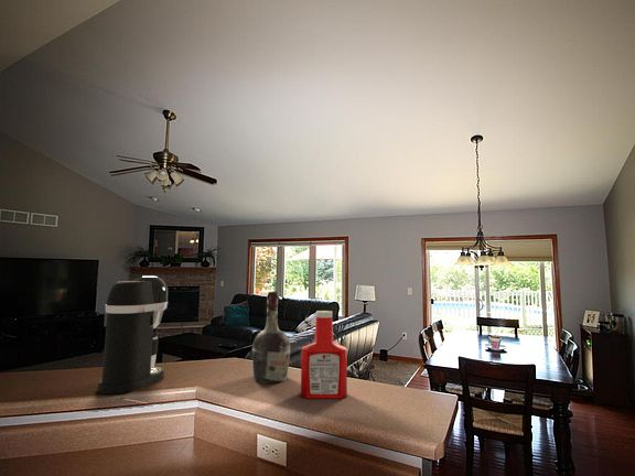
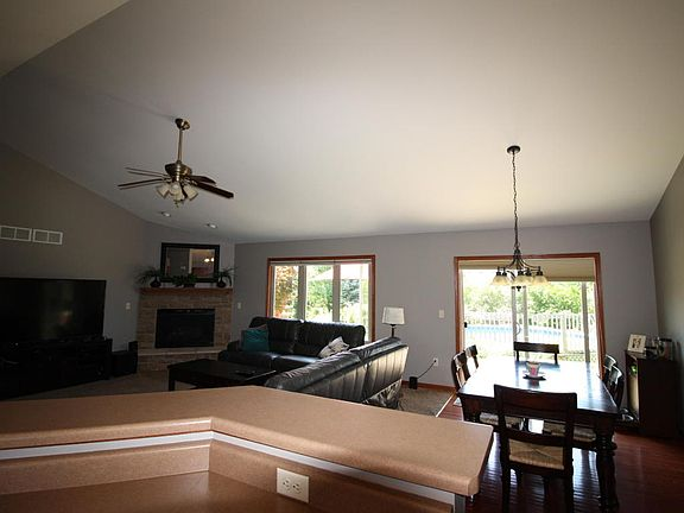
- cognac bottle (271, 334)
- soap bottle (323, 353)
- coffee maker (137, 327)
